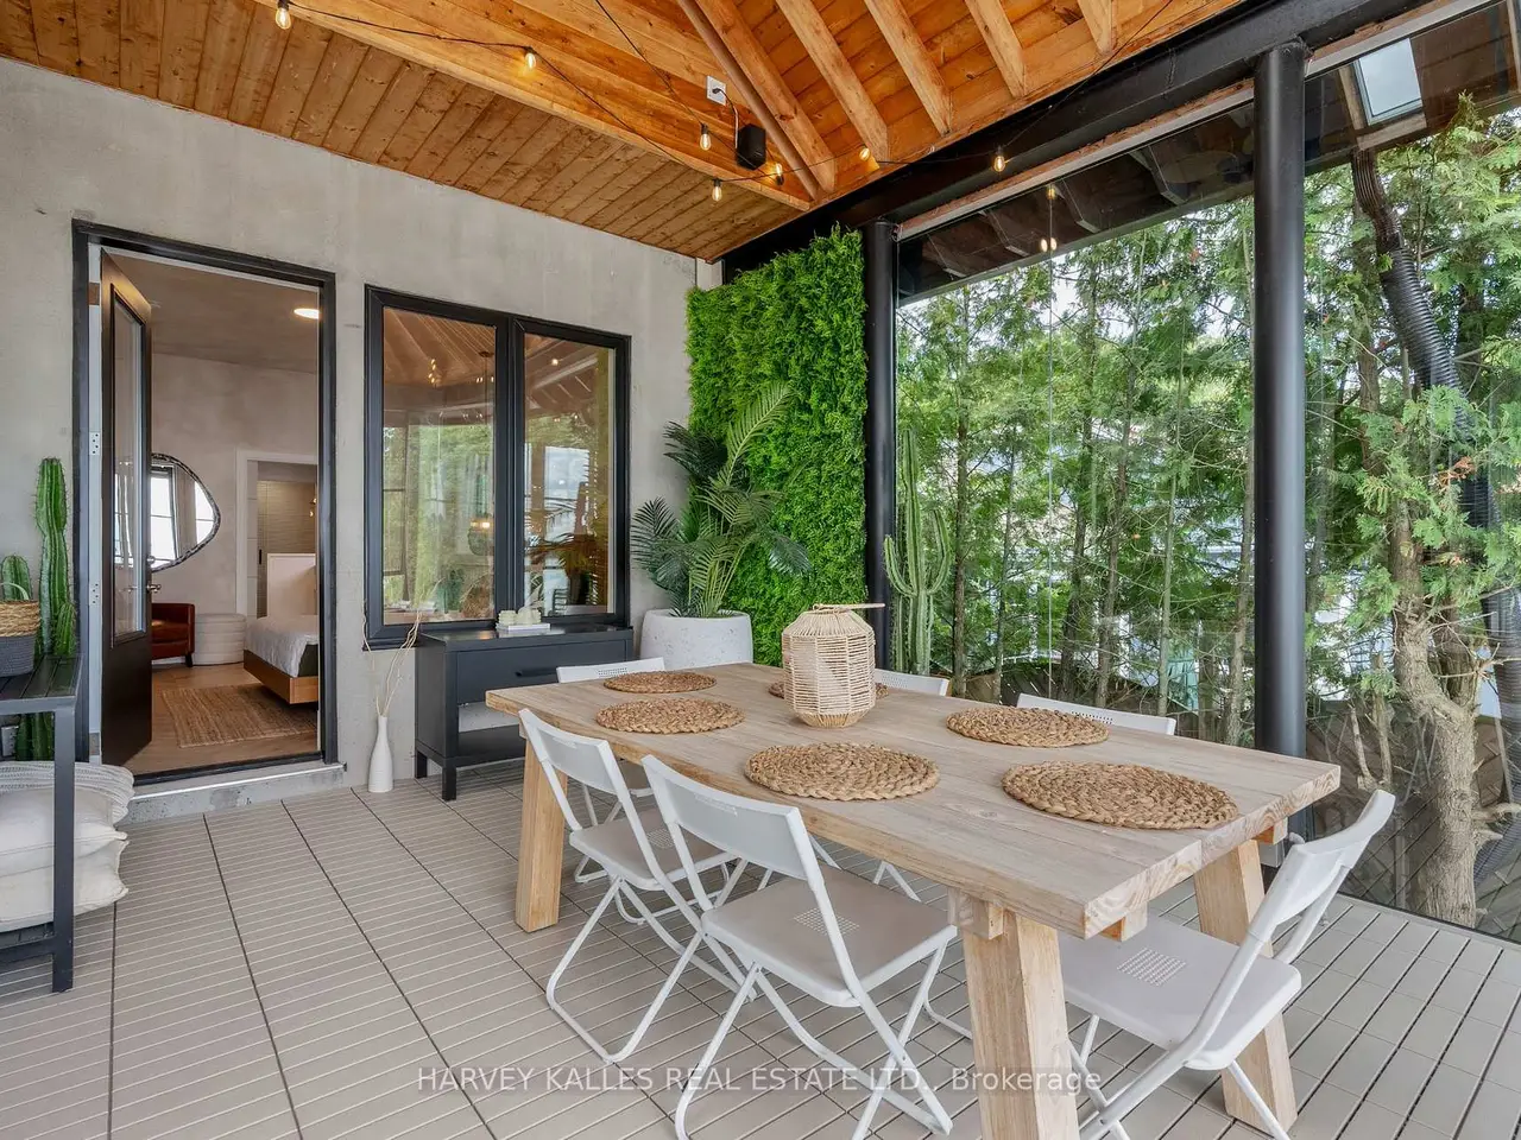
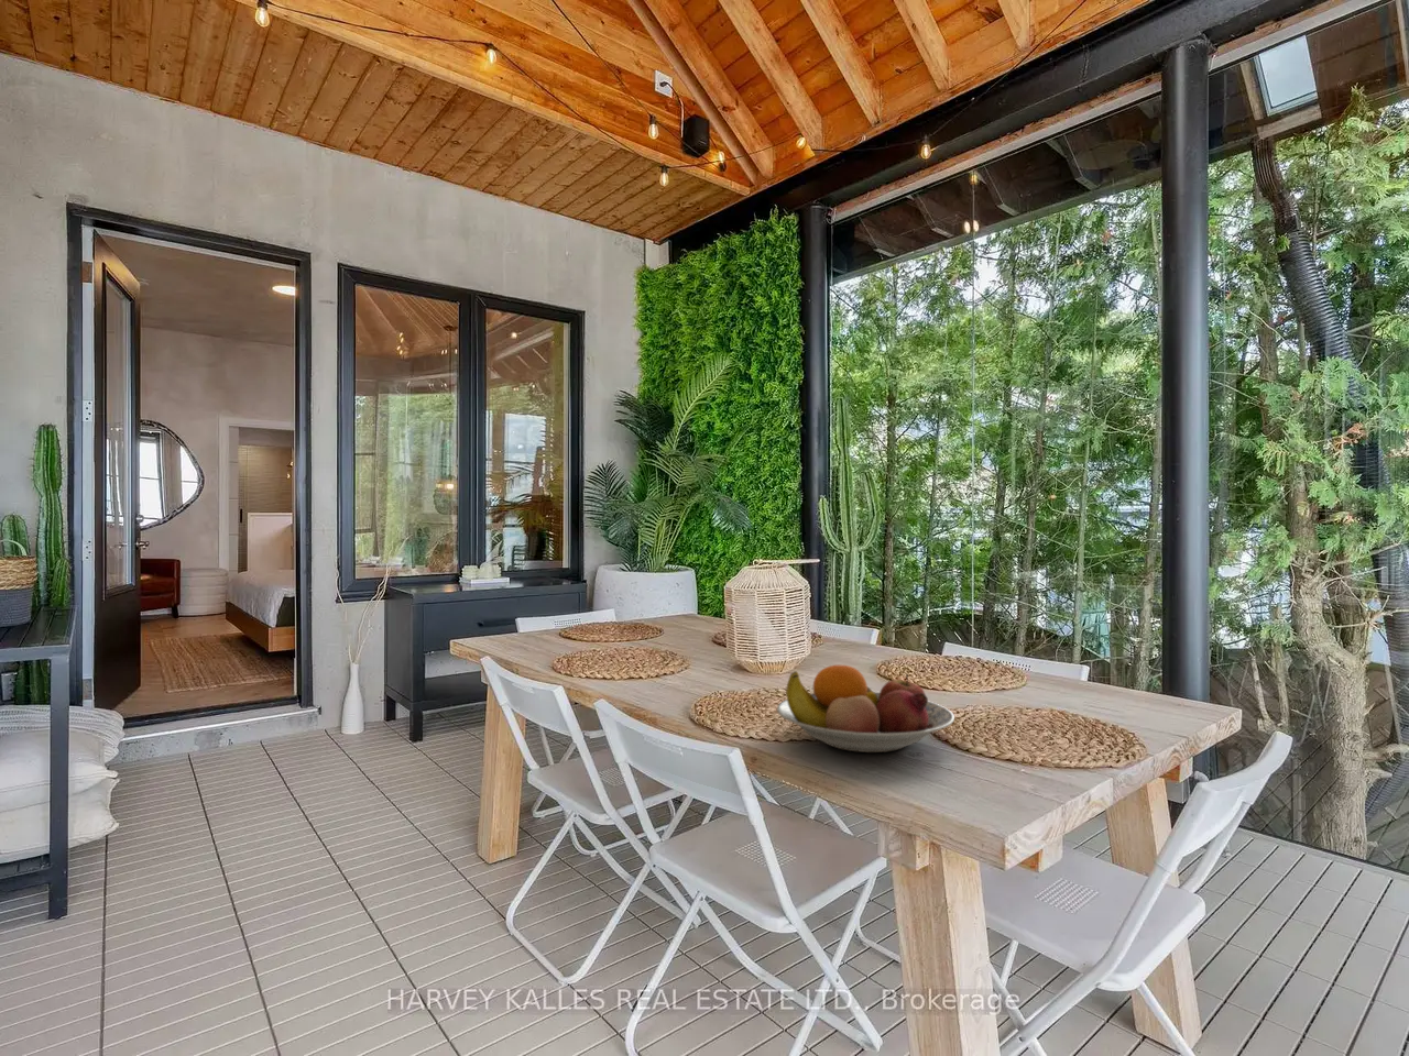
+ fruit bowl (863, 703)
